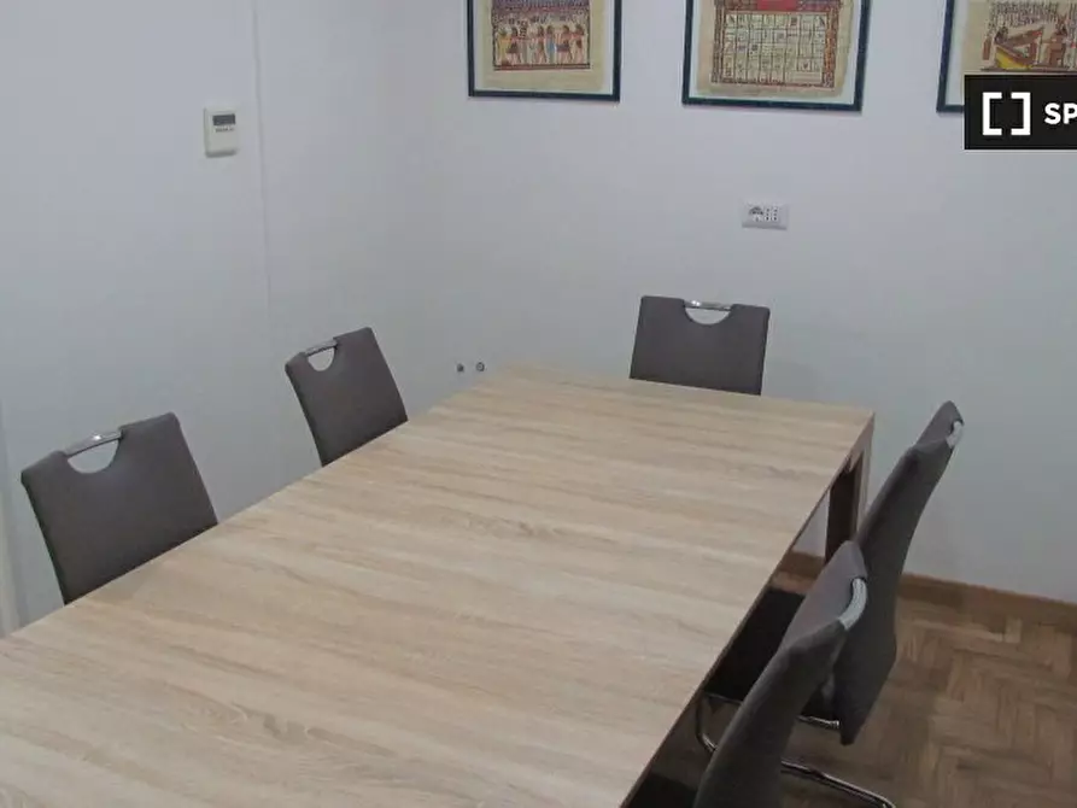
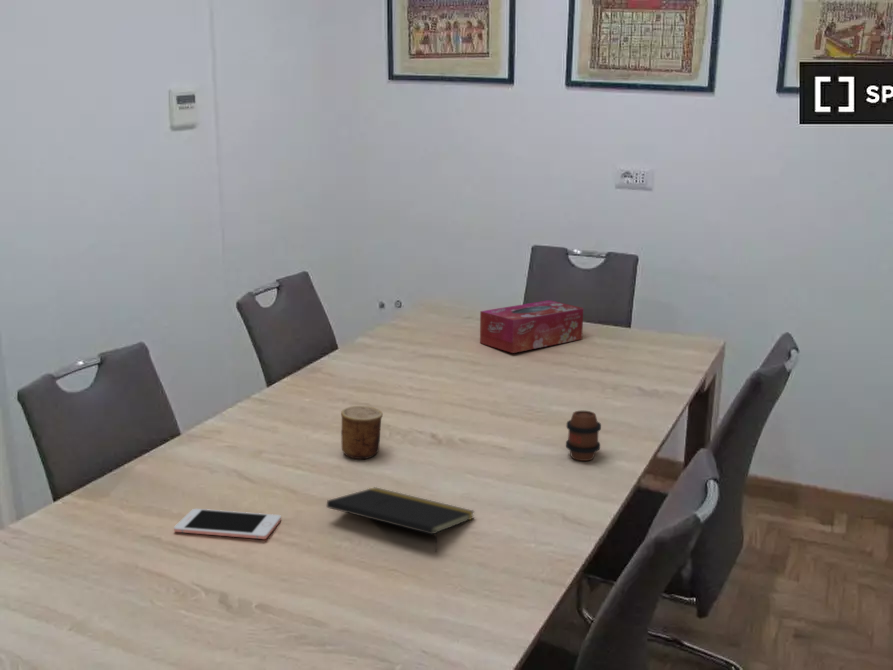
+ notepad (401, 509)
+ cup (362, 432)
+ tissue box (531, 325)
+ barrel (583, 435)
+ cell phone (228, 523)
